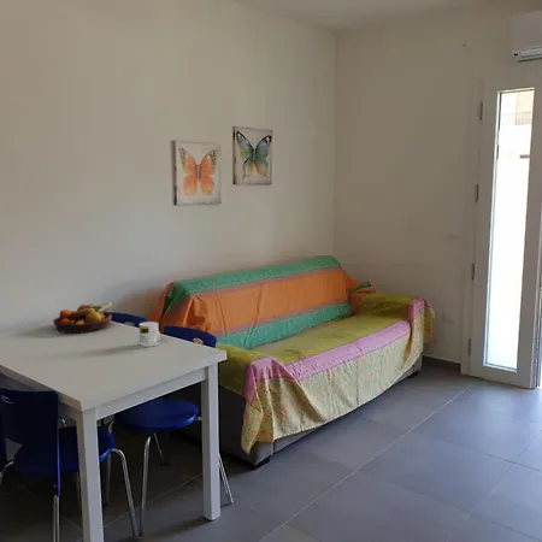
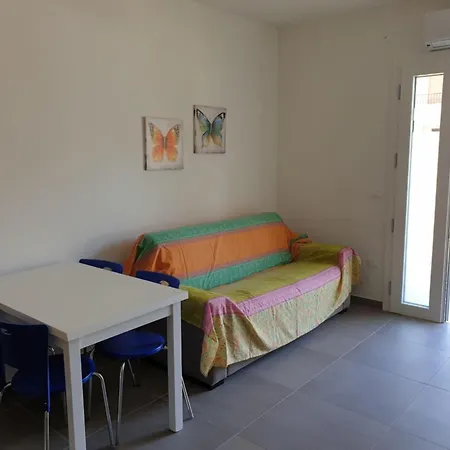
- mug (151, 335)
- fruit bowl (83, 314)
